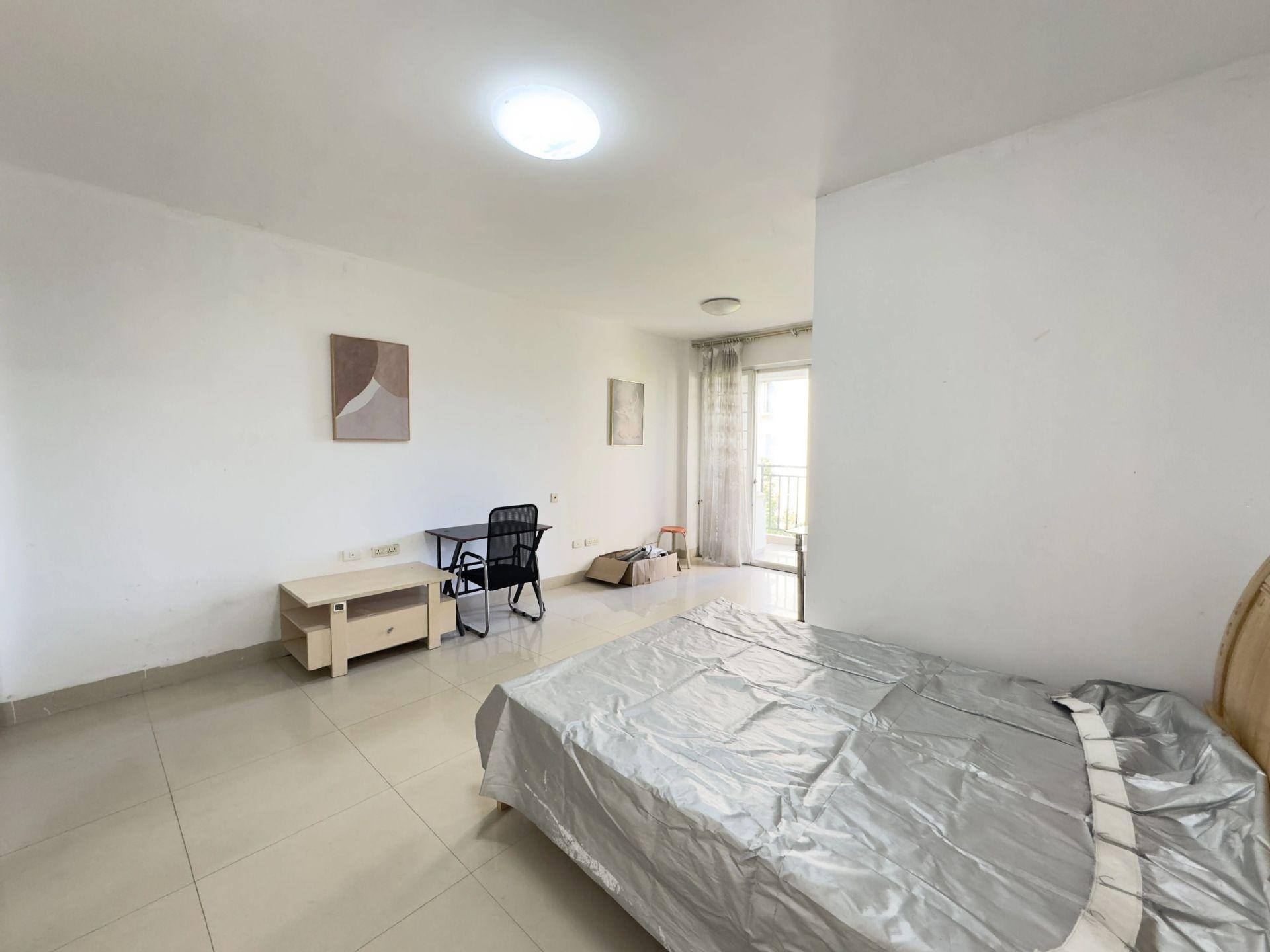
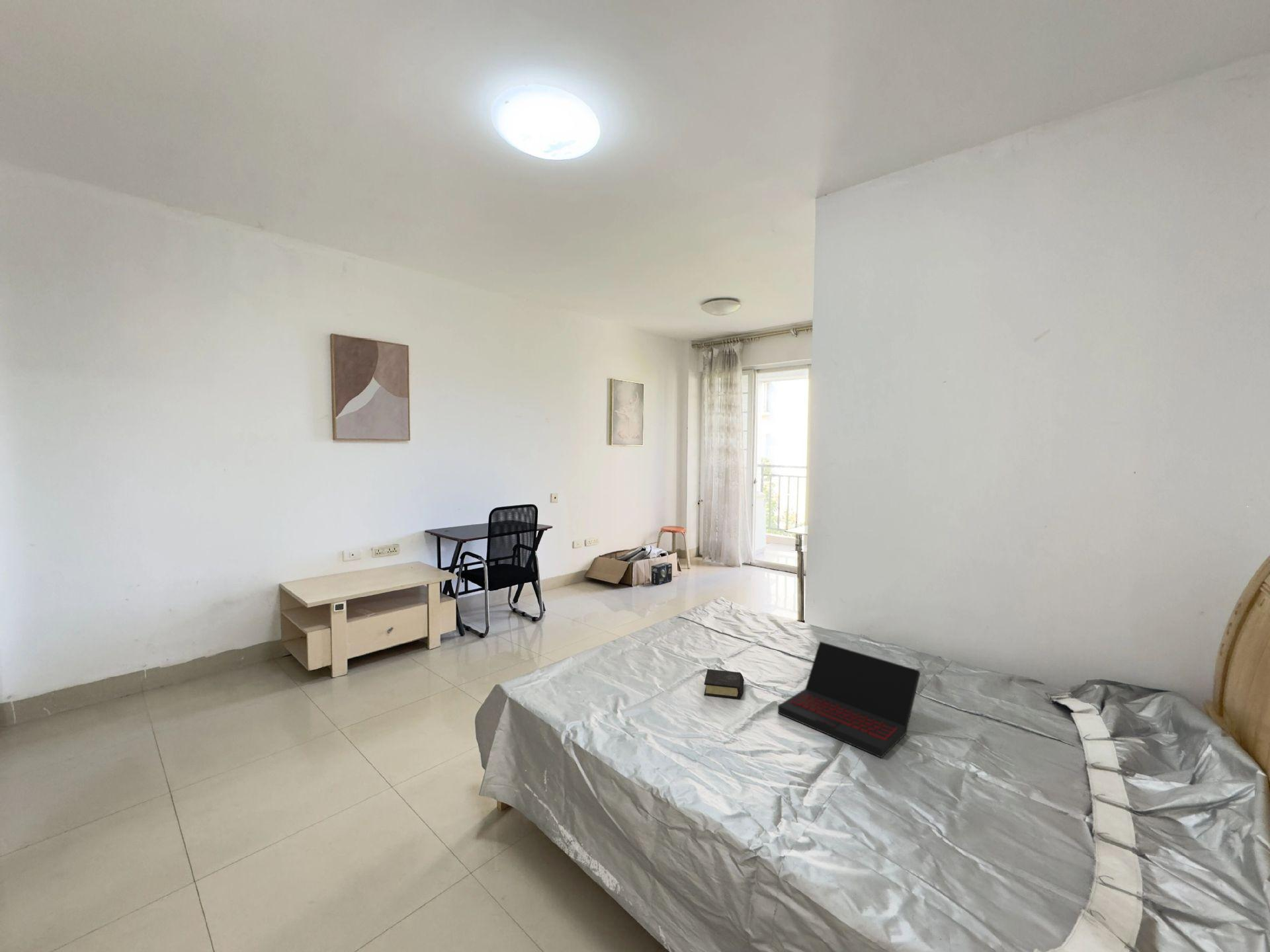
+ box (661, 573)
+ book (724, 684)
+ laptop (848, 691)
